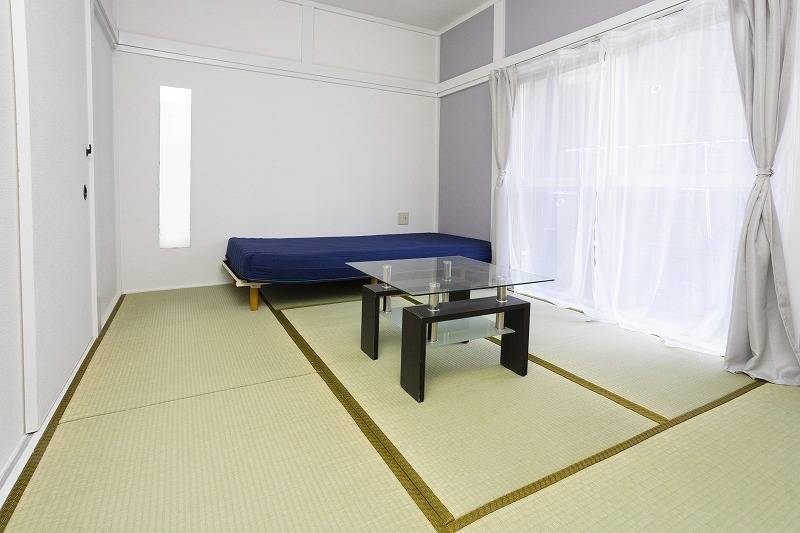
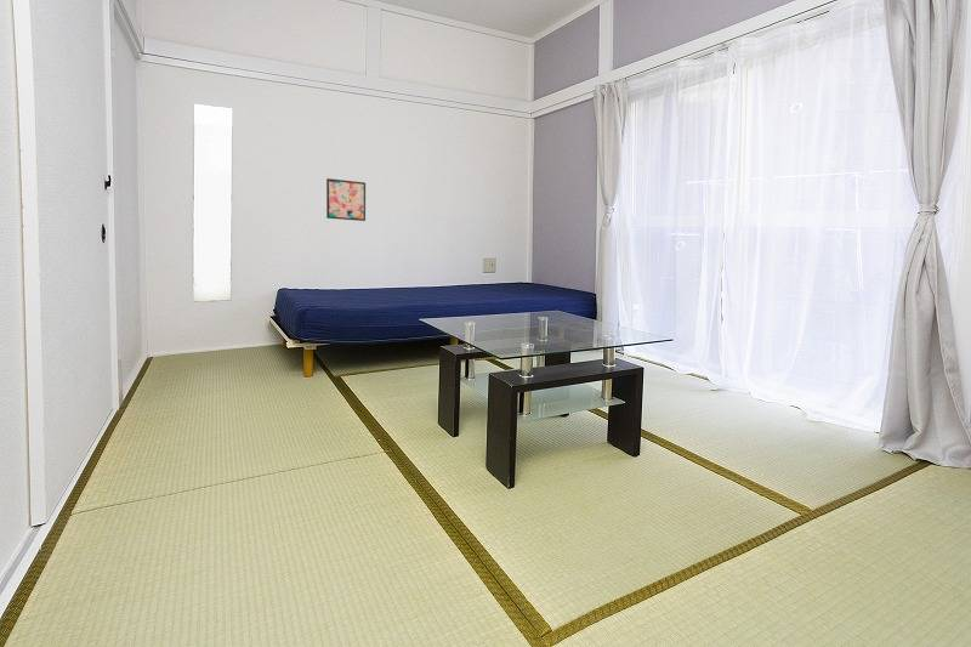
+ wall art (346, 199)
